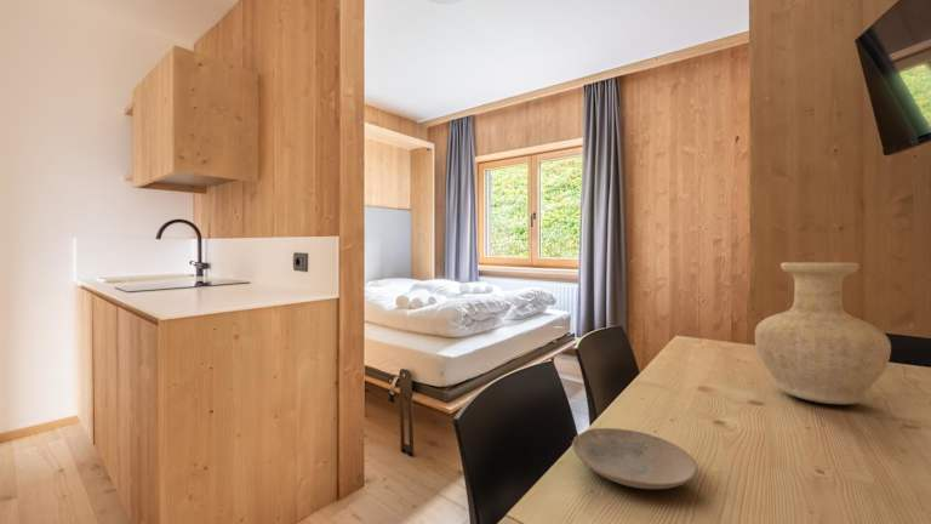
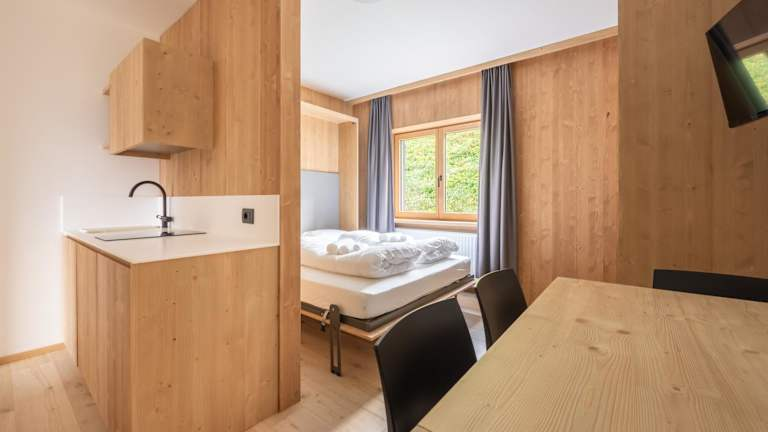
- vase (817, 330)
- plate (630, 460)
